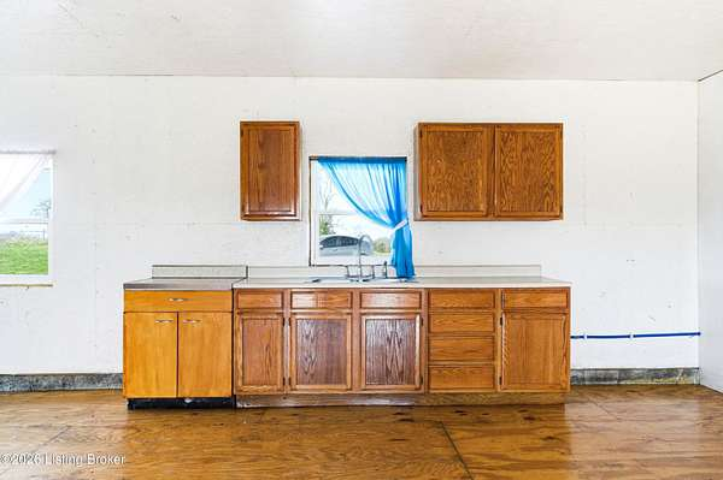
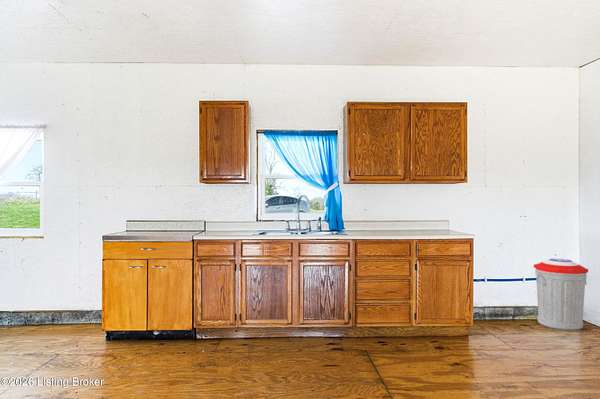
+ trash can (560, 292)
